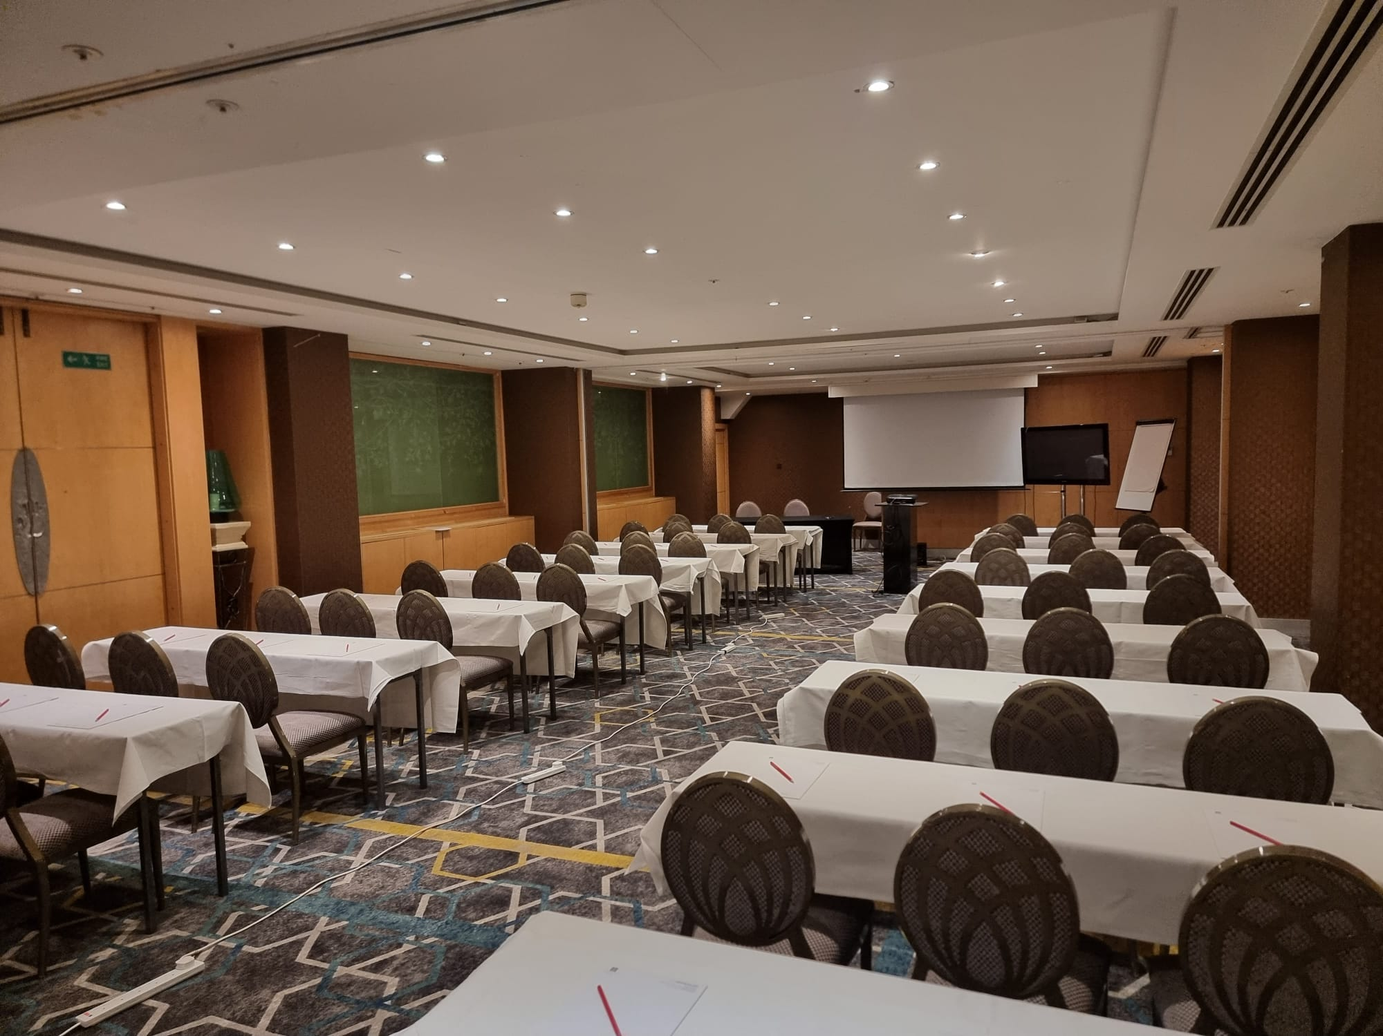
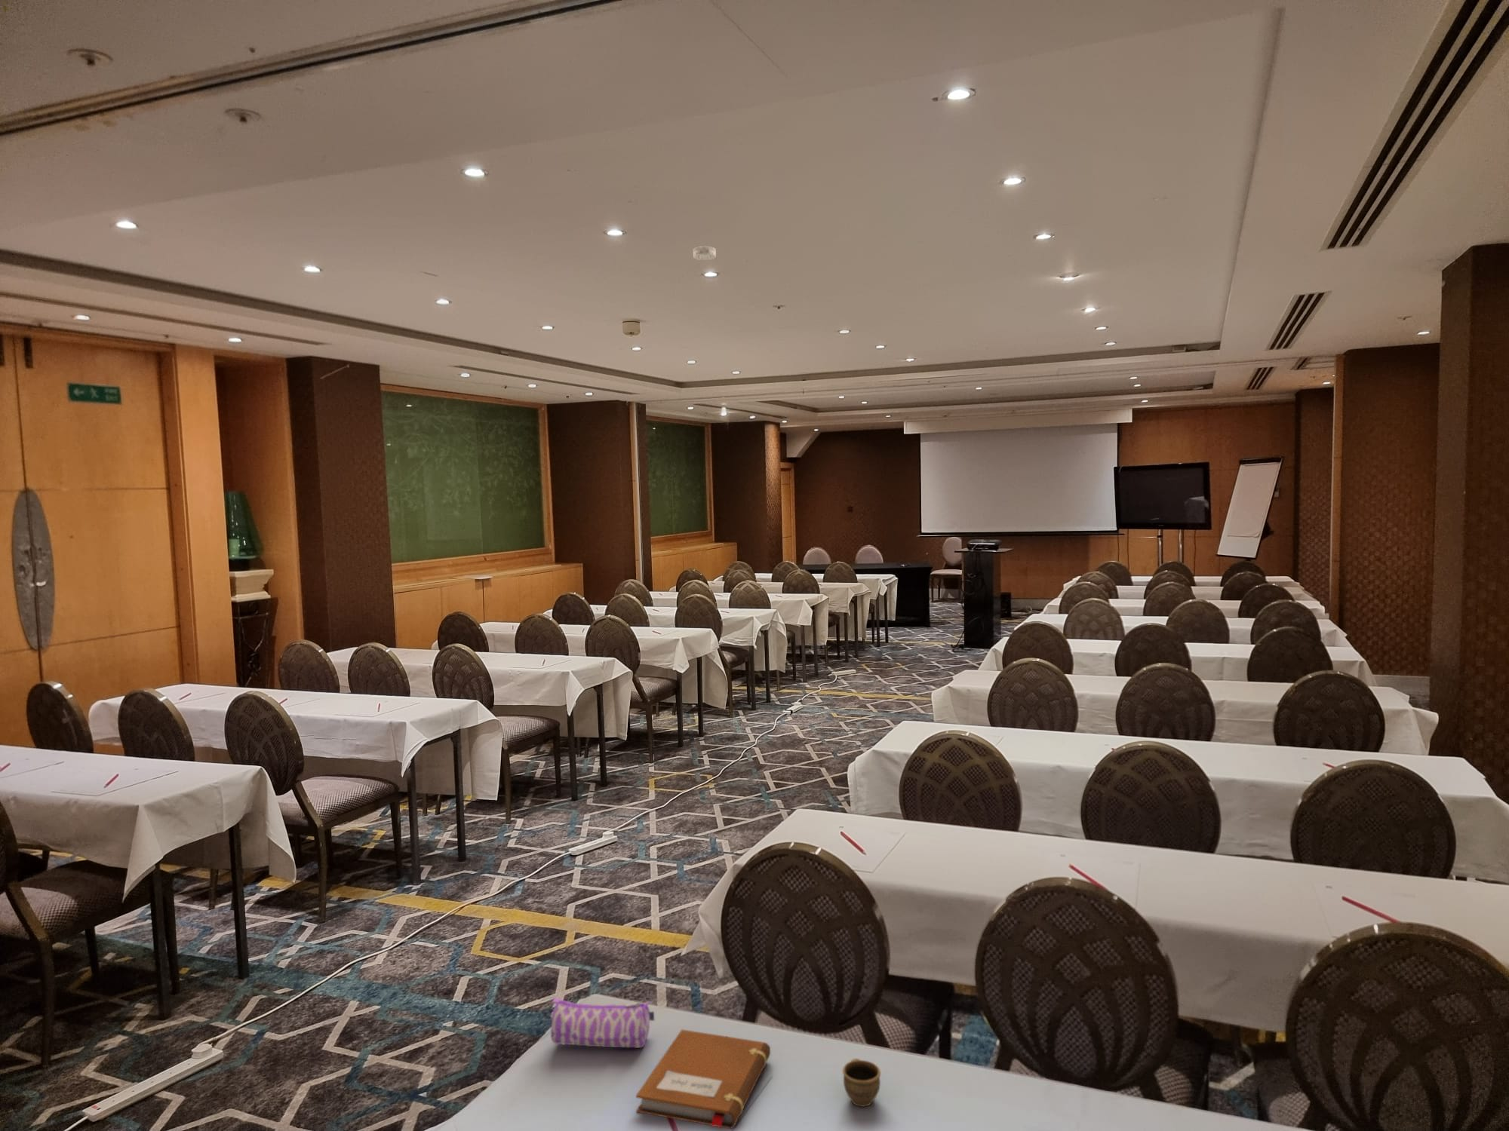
+ cup (861, 1081)
+ smoke detector (703, 253)
+ notebook (706, 1078)
+ pencil case (601, 1023)
